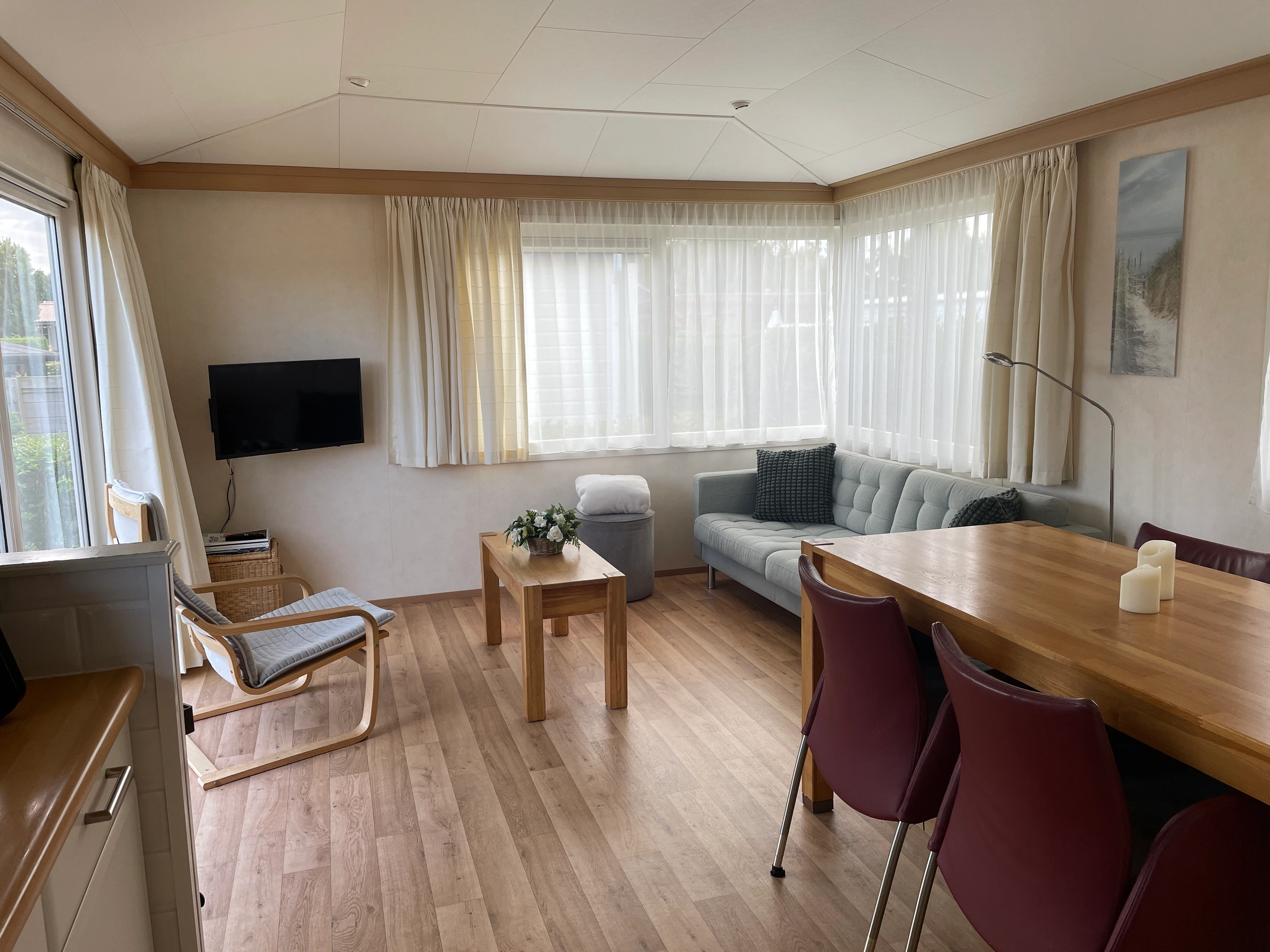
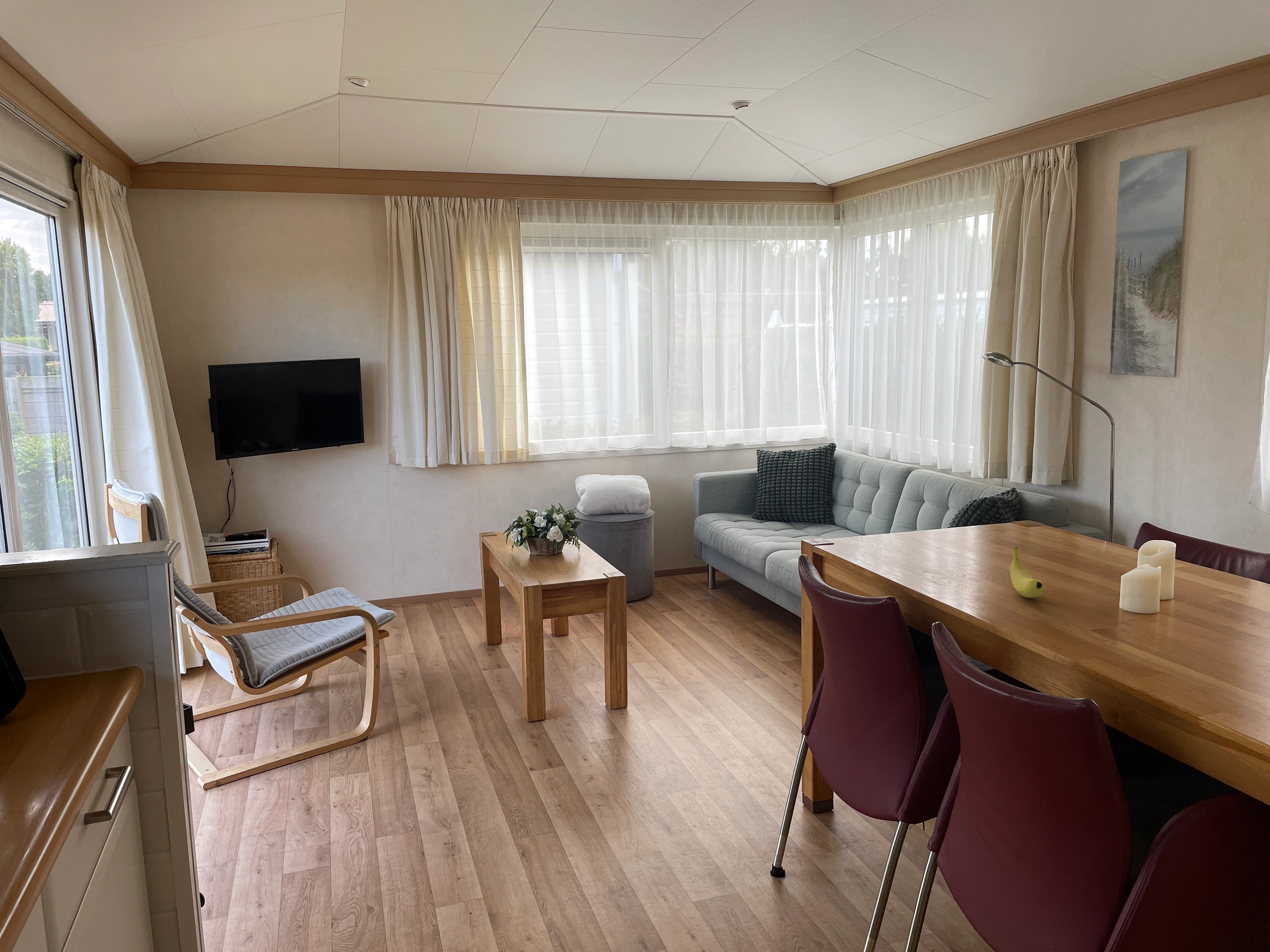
+ fruit (1026, 575)
